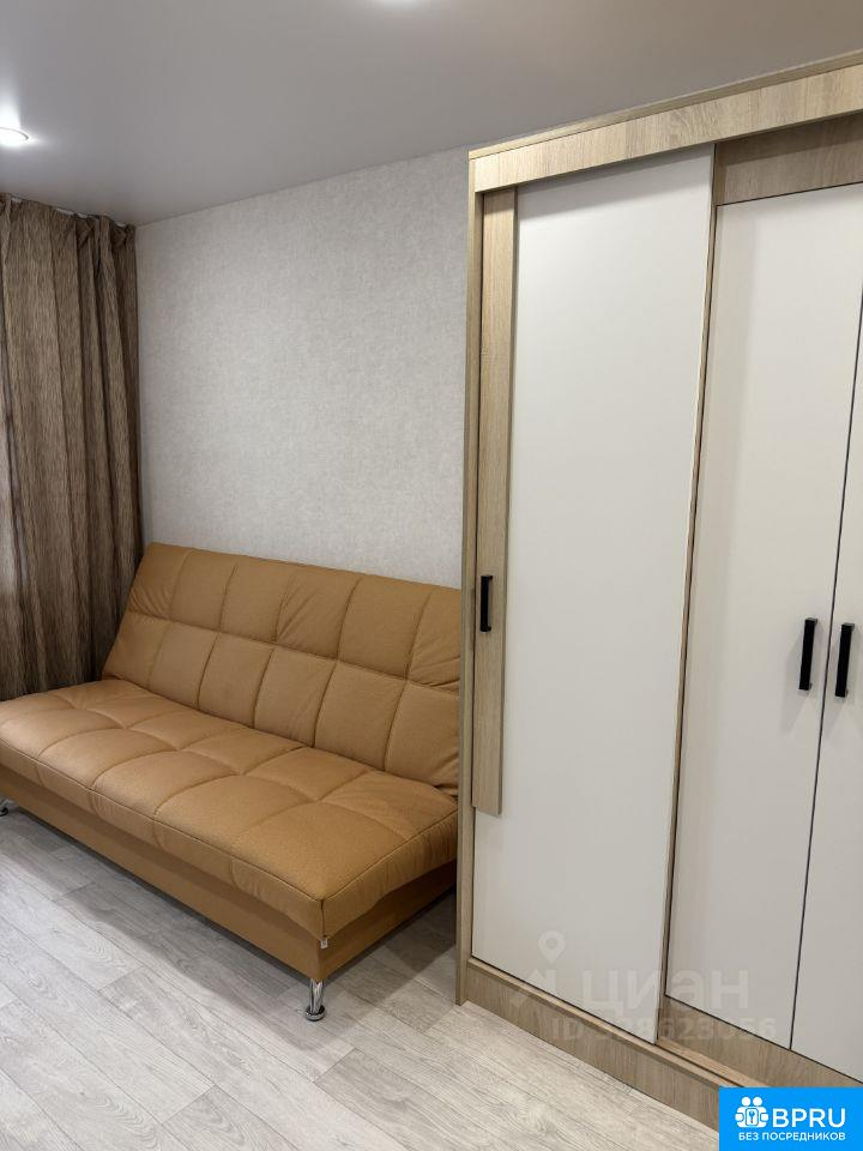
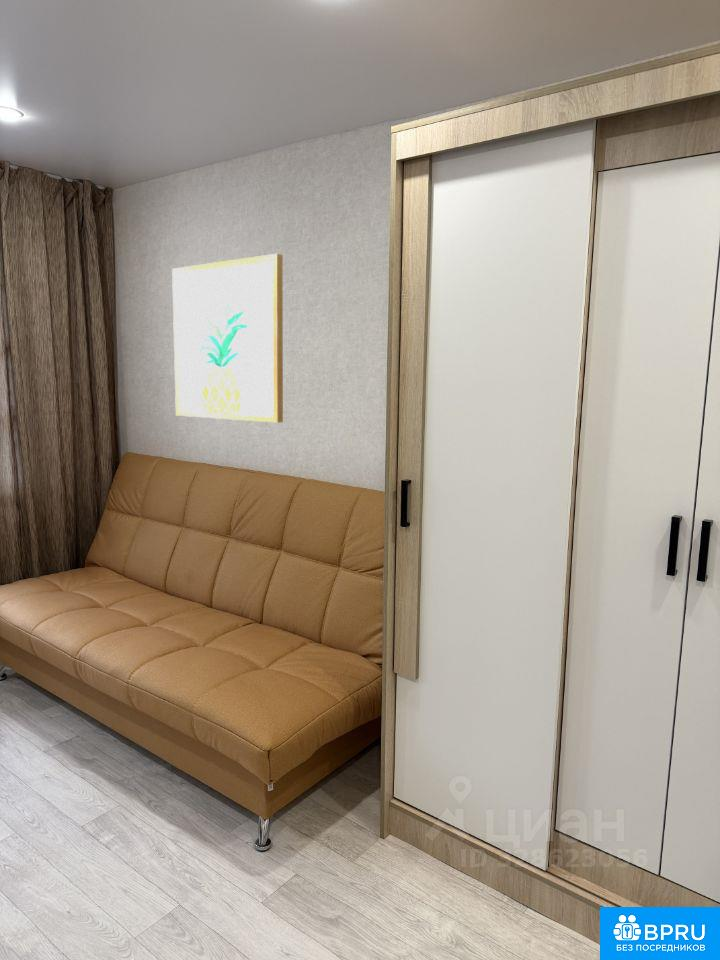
+ wall art (224, 341)
